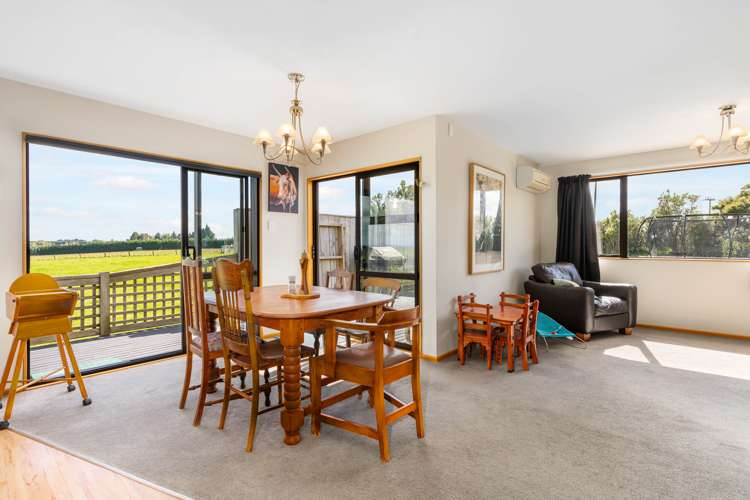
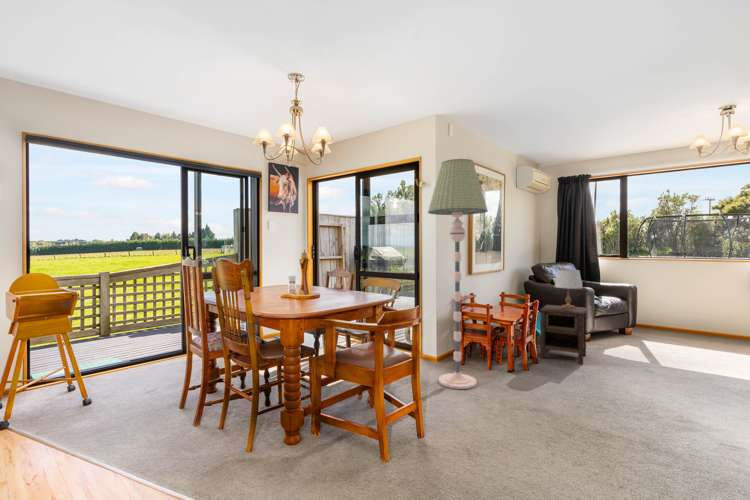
+ floor lamp (457, 271)
+ nightstand (563, 332)
+ table lamp (568, 288)
